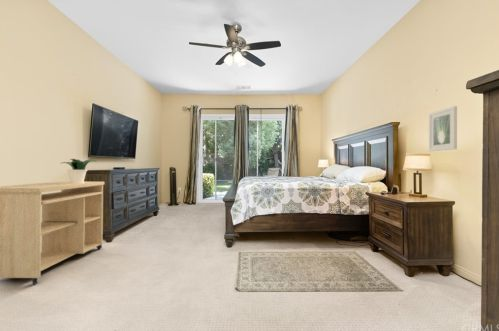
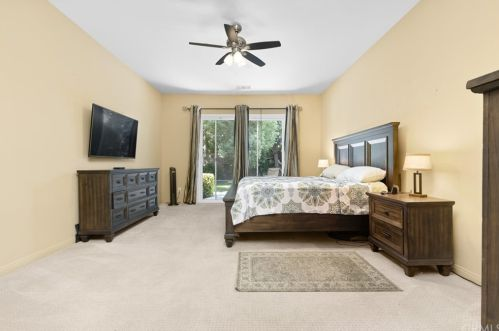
- potted plant (79, 170)
- desk (53, 223)
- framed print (441, 130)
